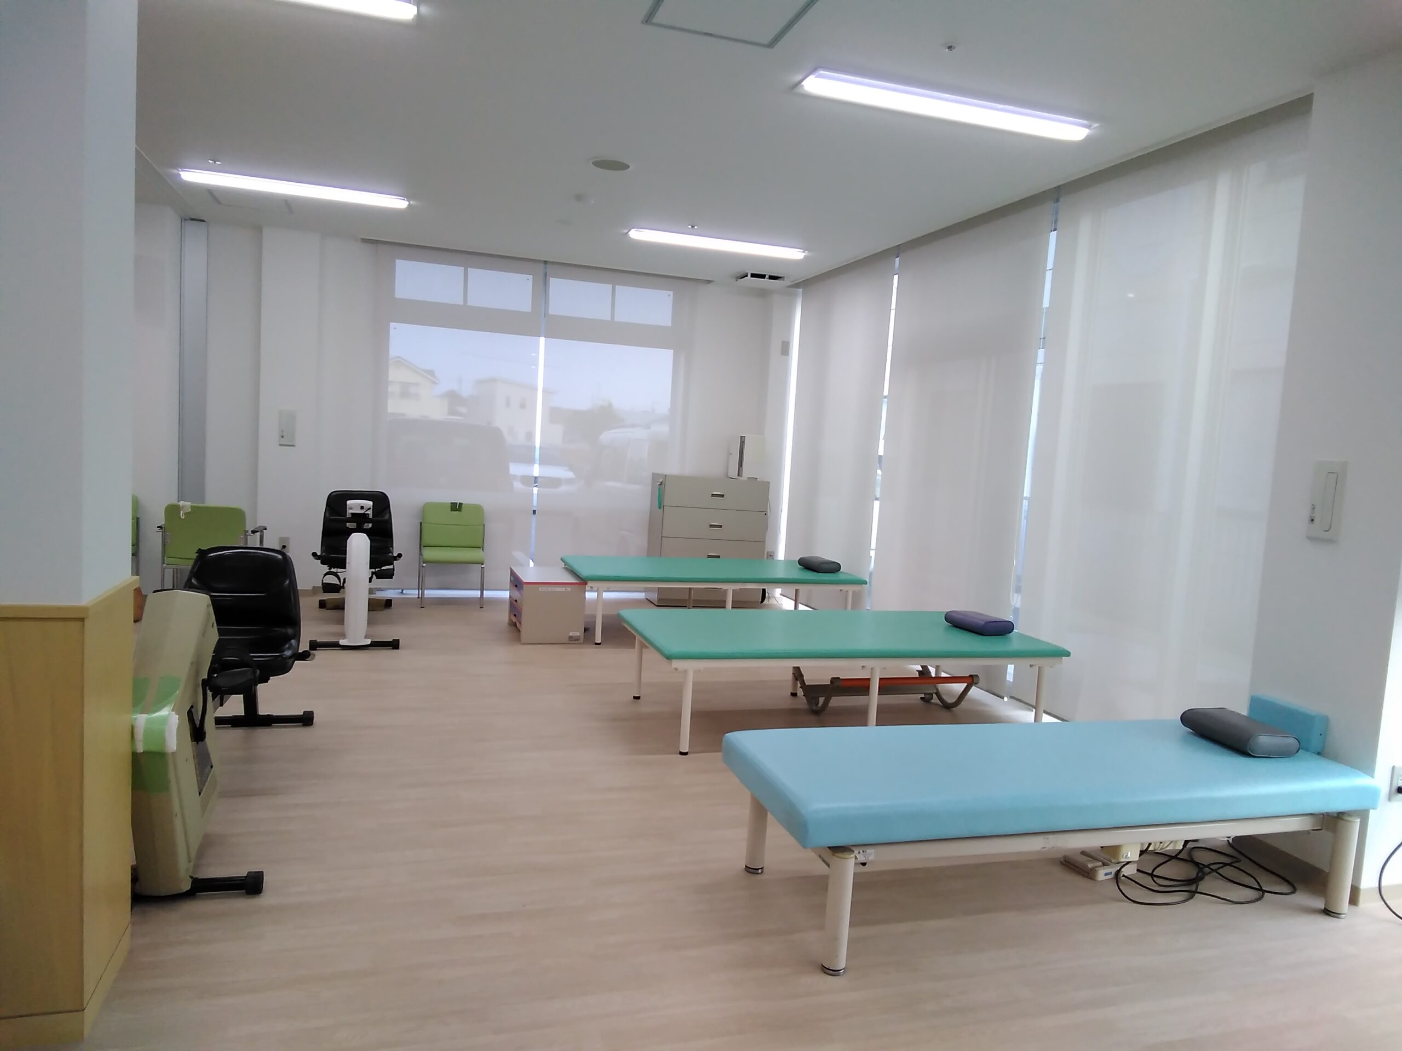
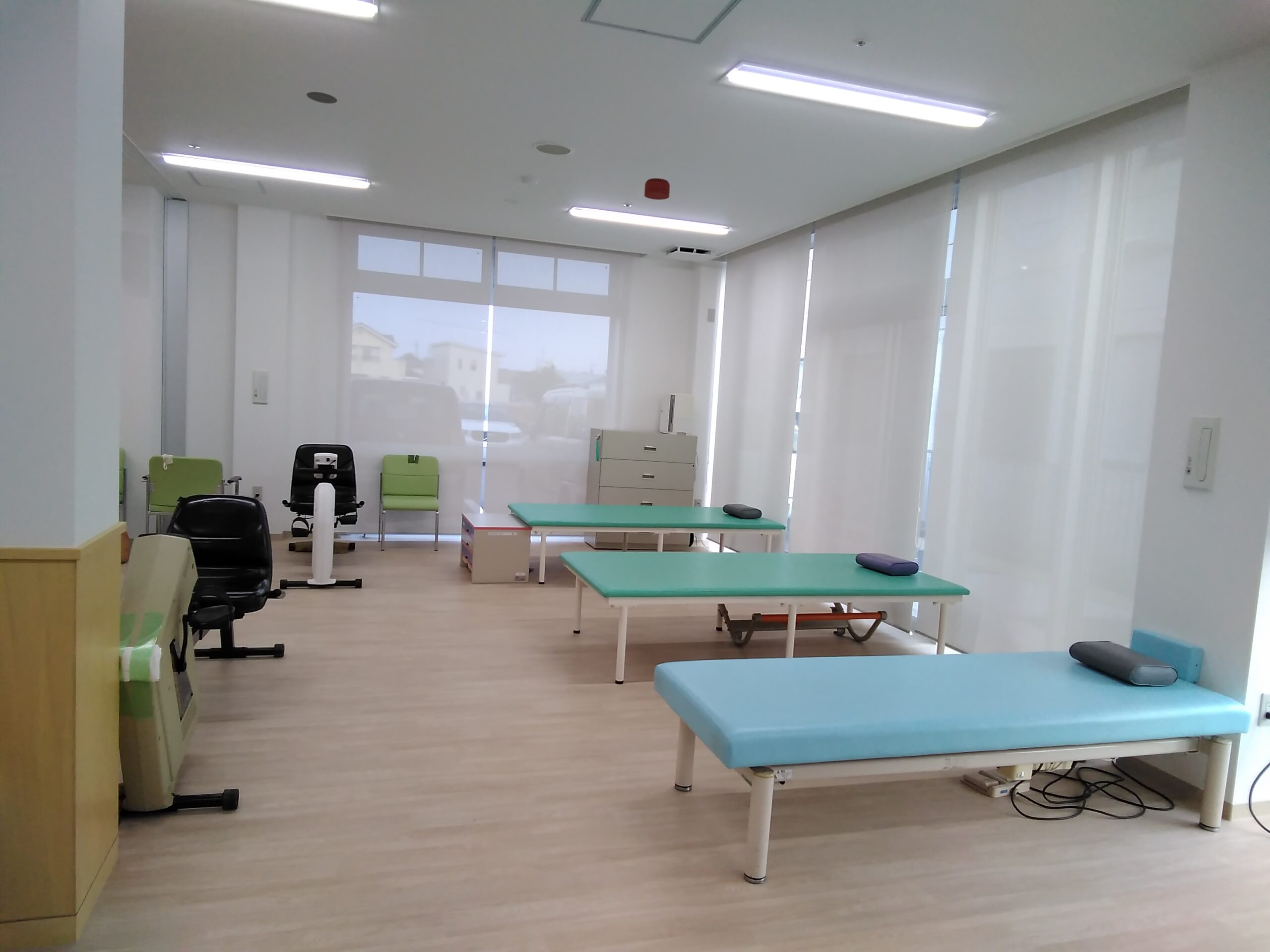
+ smoke detector (657, 188)
+ recessed light (322, 96)
